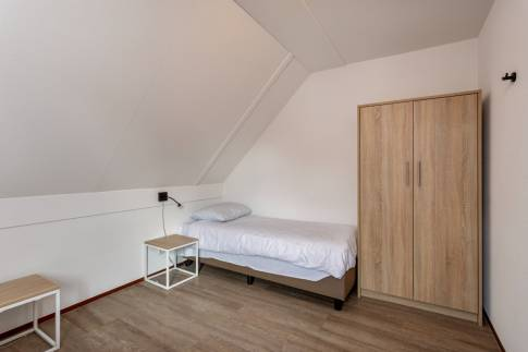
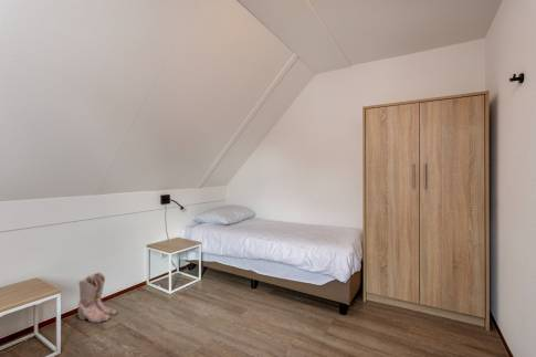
+ boots (98, 295)
